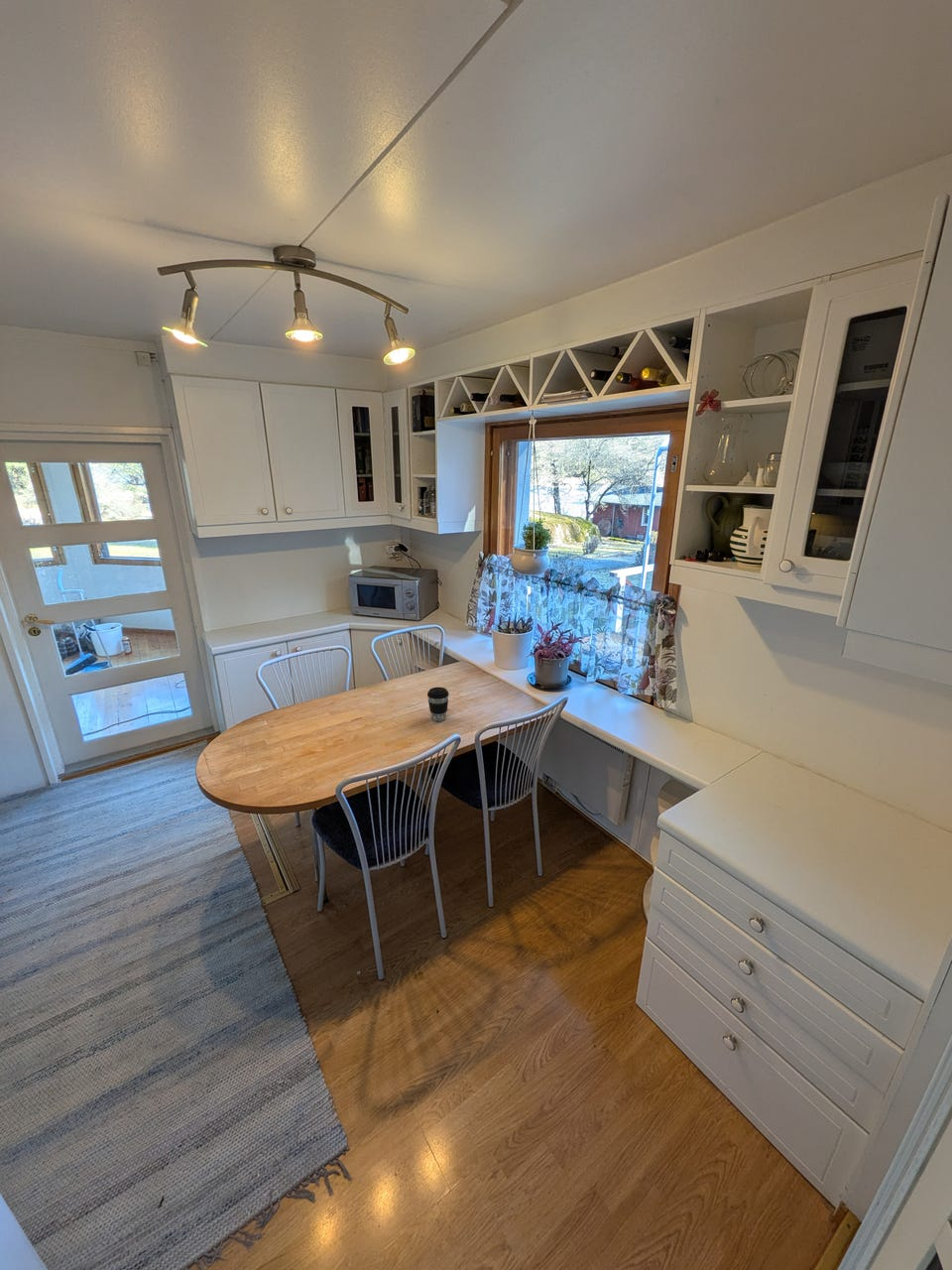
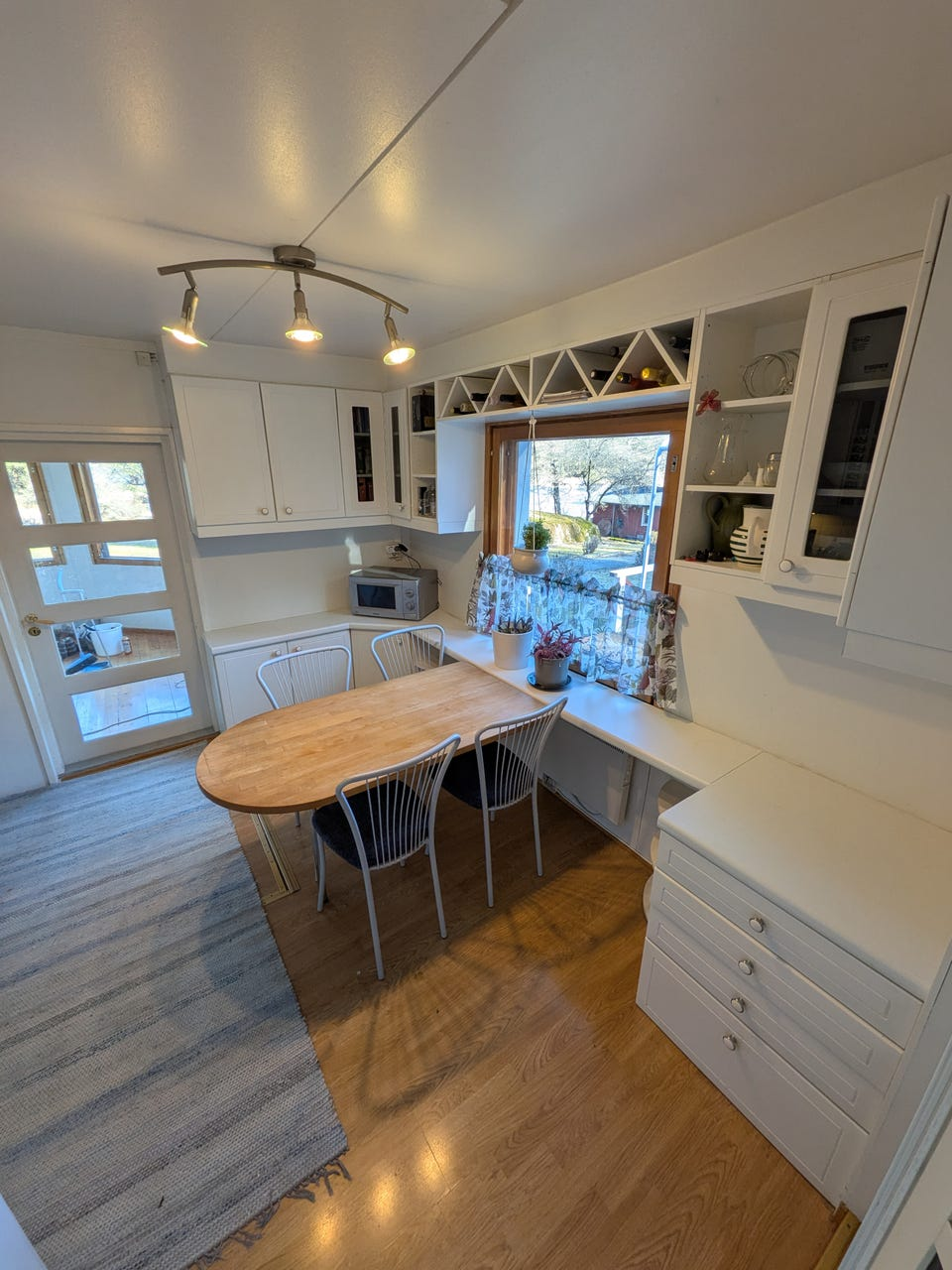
- coffee cup (438, 704)
